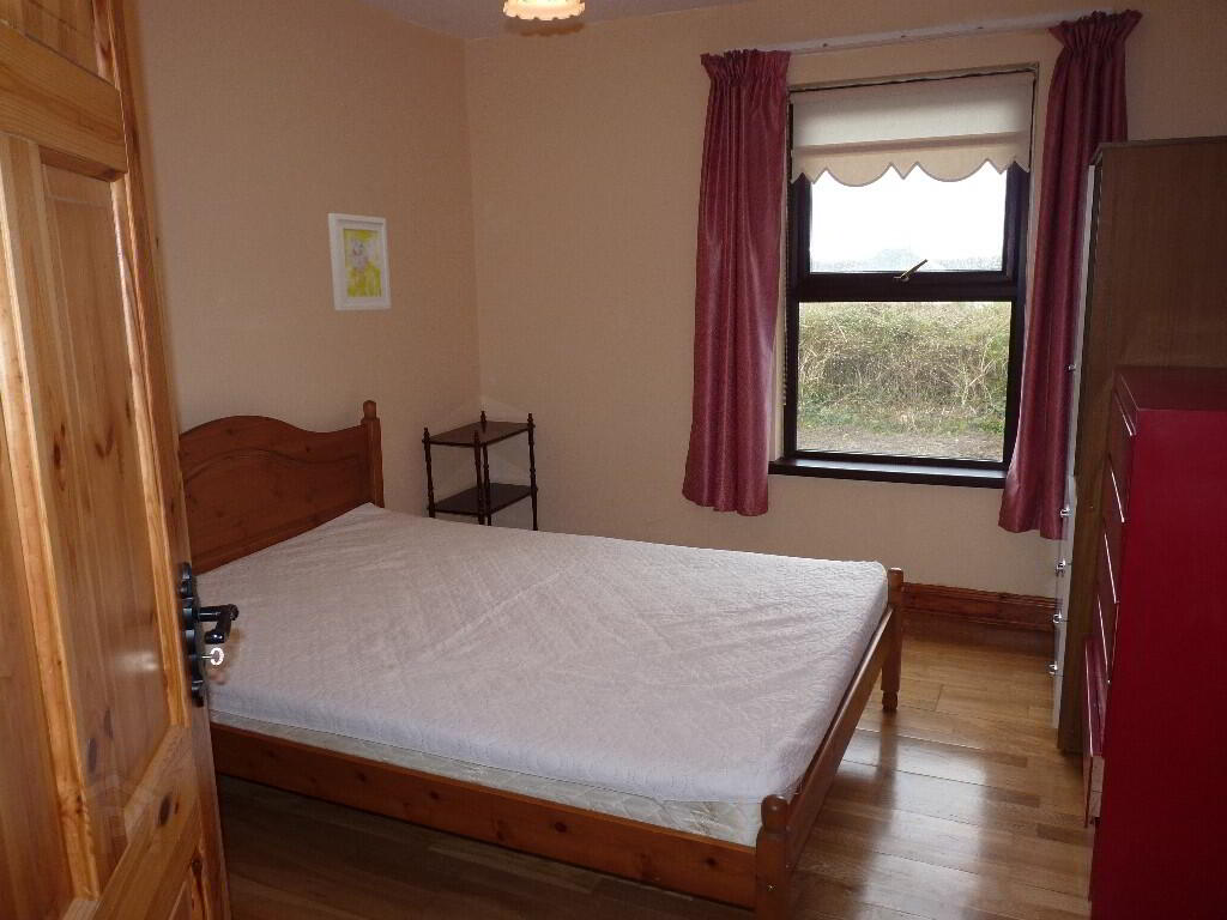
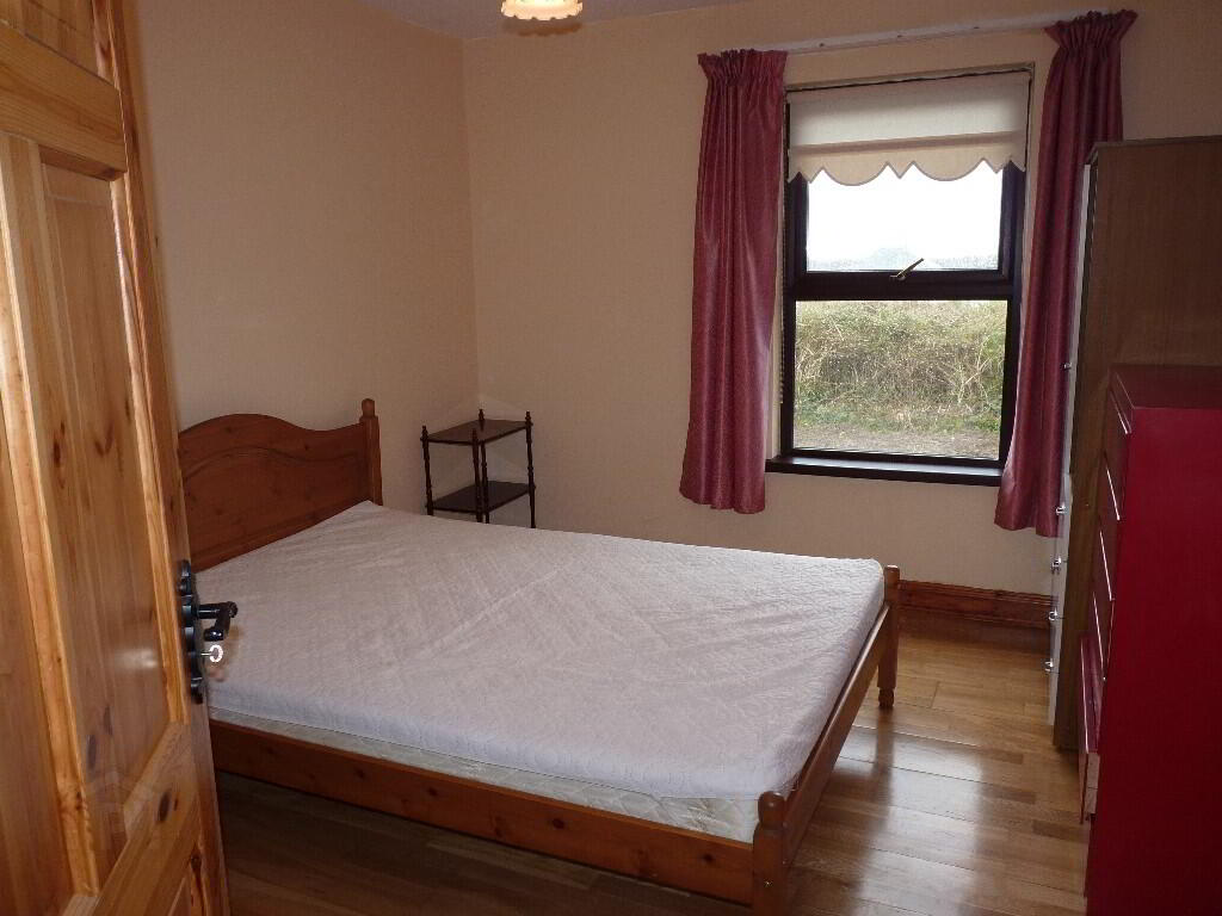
- wall art (361, 262)
